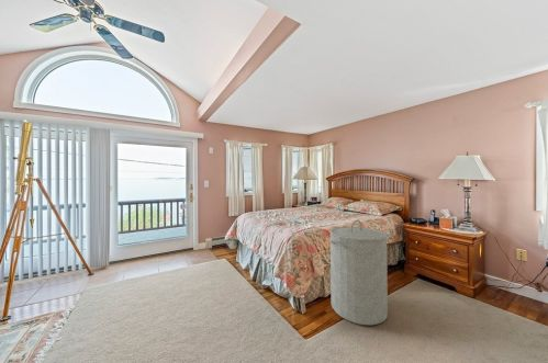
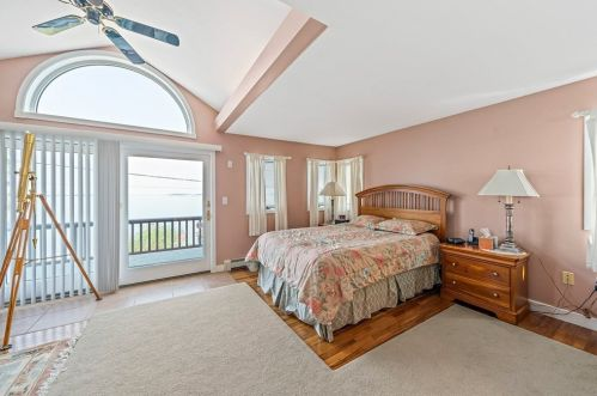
- laundry hamper (357, 263)
